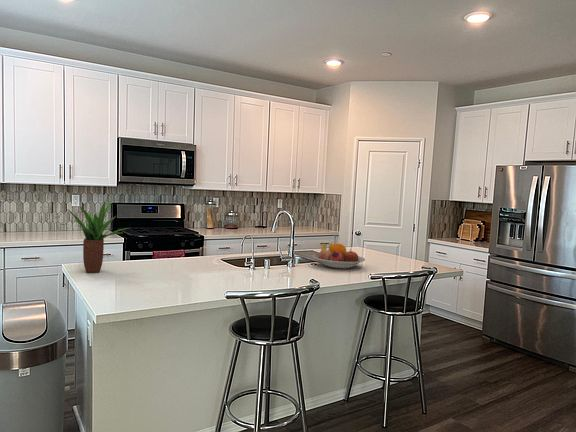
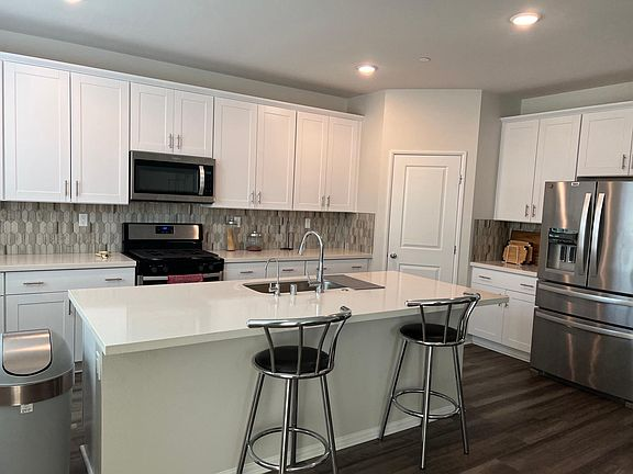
- fruit bowl (339, 255)
- potted plant (98, 234)
